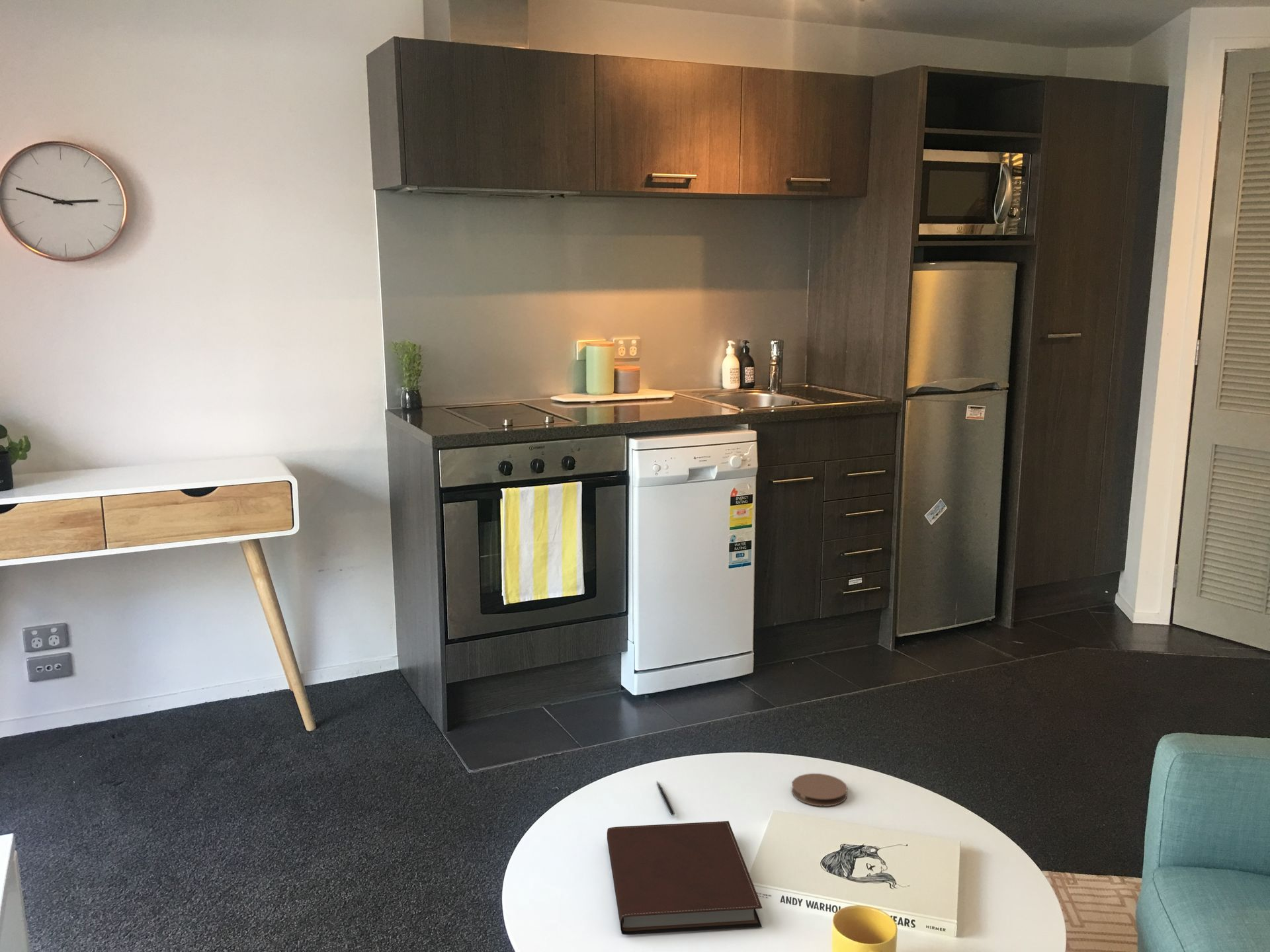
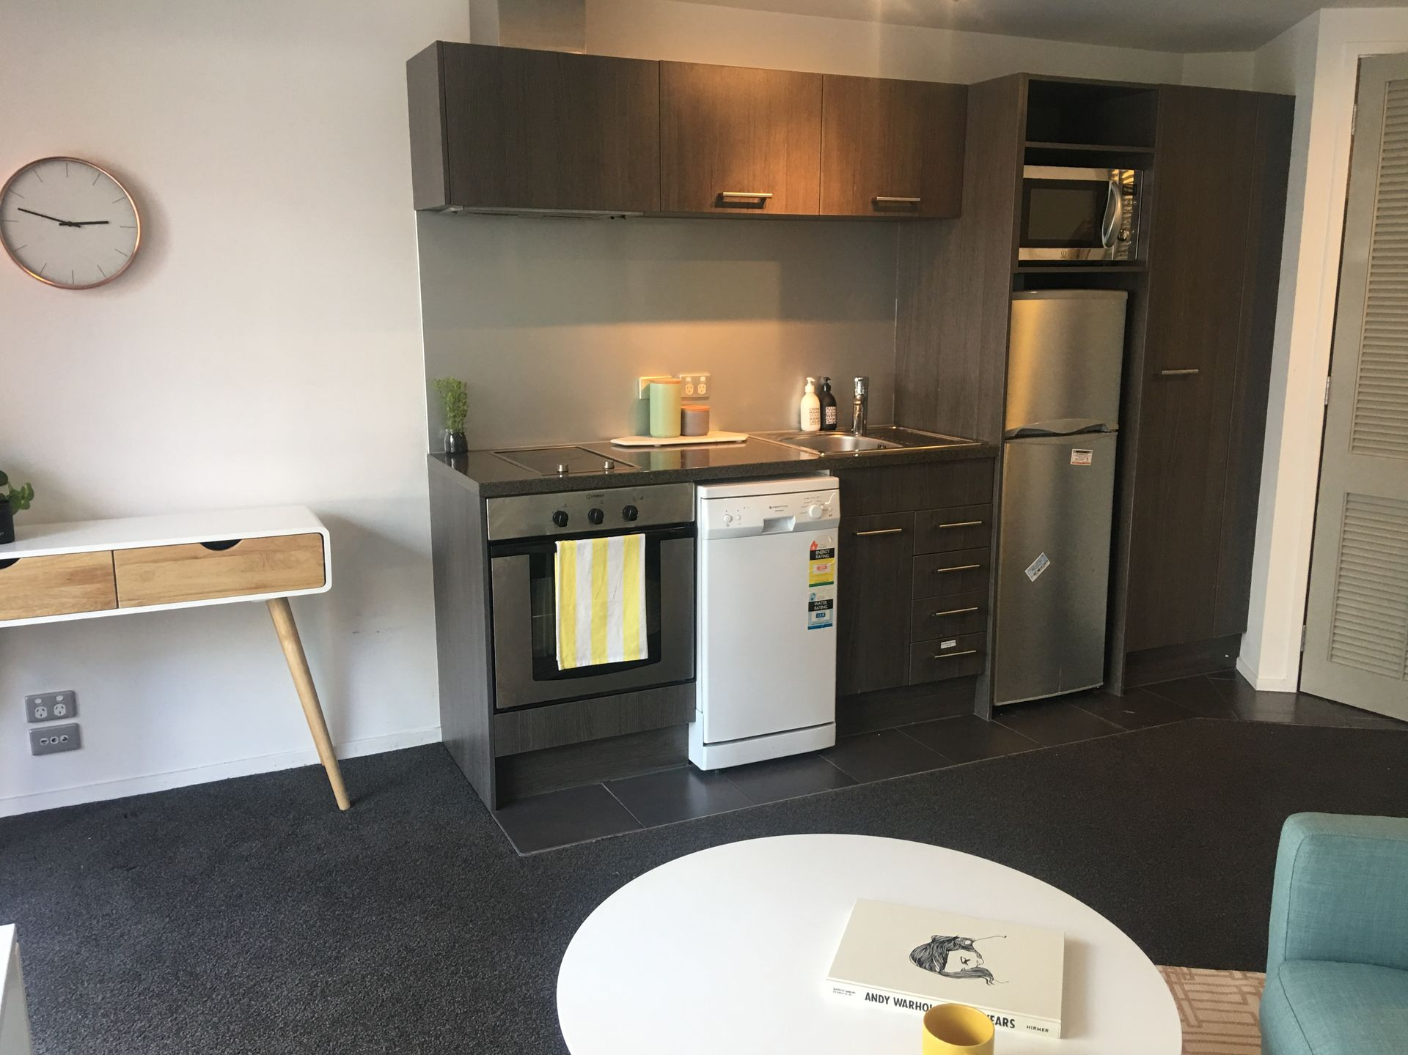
- pen (665, 796)
- coaster (819, 789)
- notebook (679, 873)
